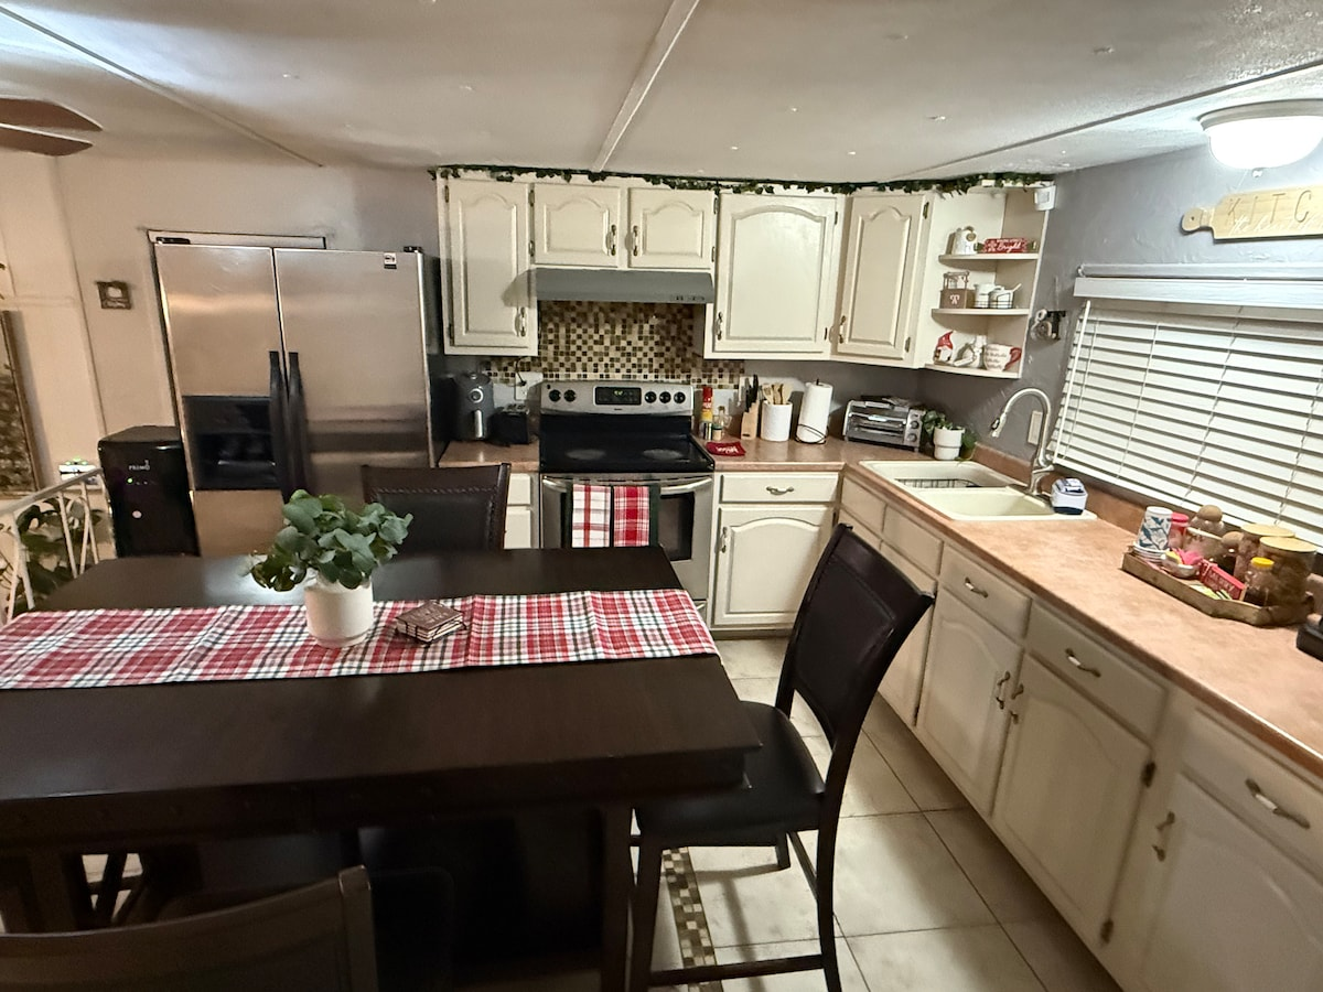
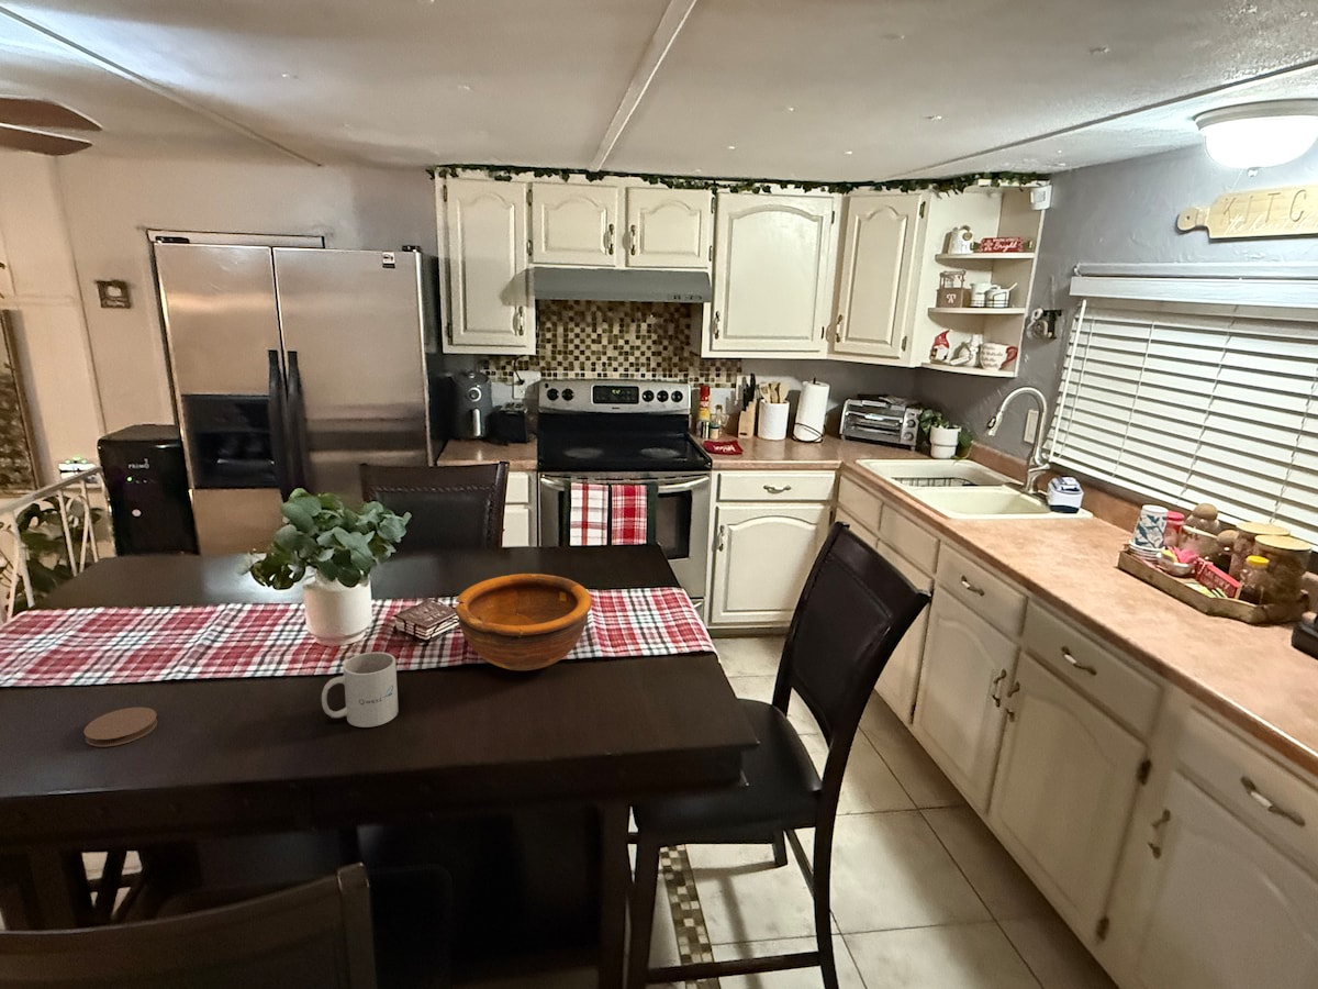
+ mug (359, 690)
+ bowl (524, 627)
+ coaster (121, 725)
